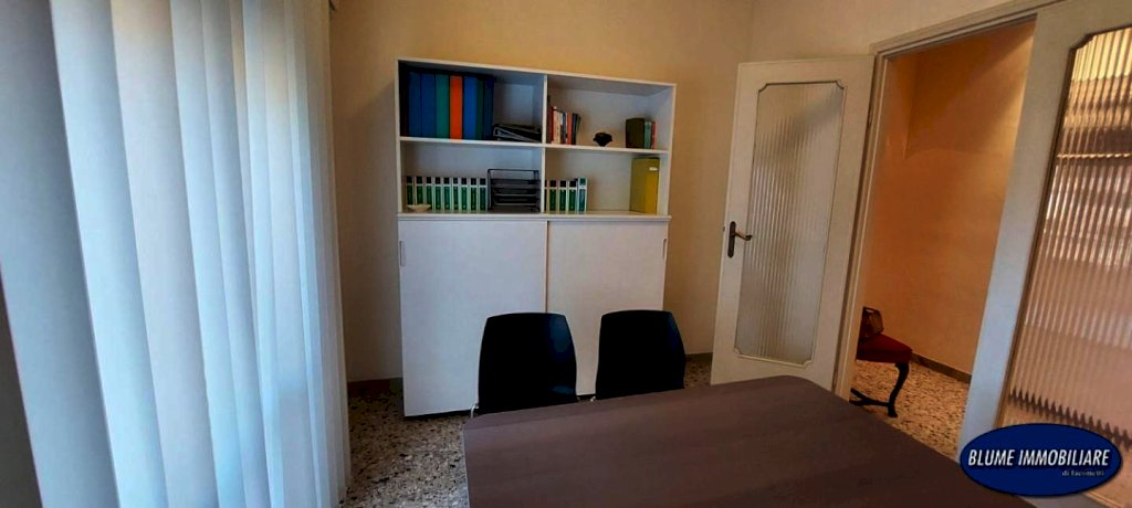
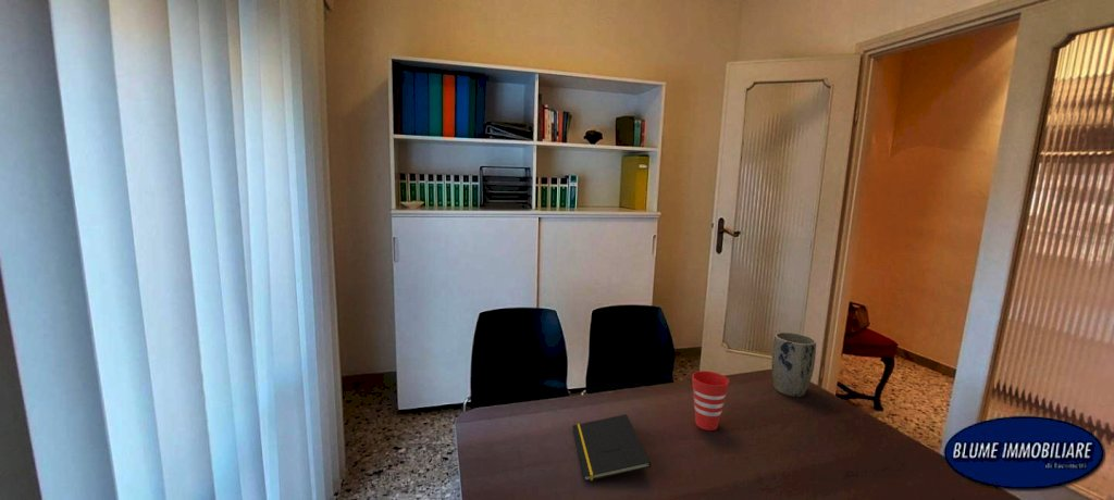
+ plant pot (792, 364)
+ cup (708, 401)
+ notepad (607, 443)
